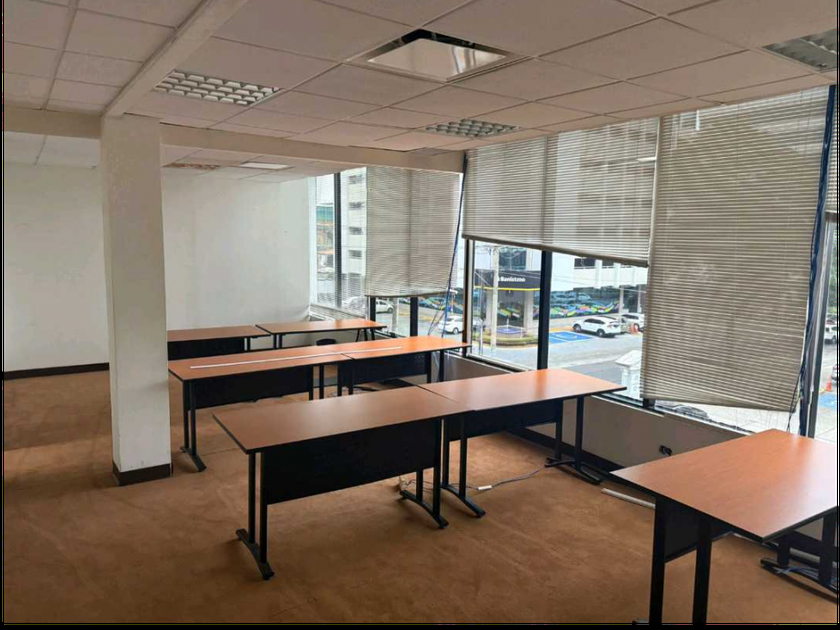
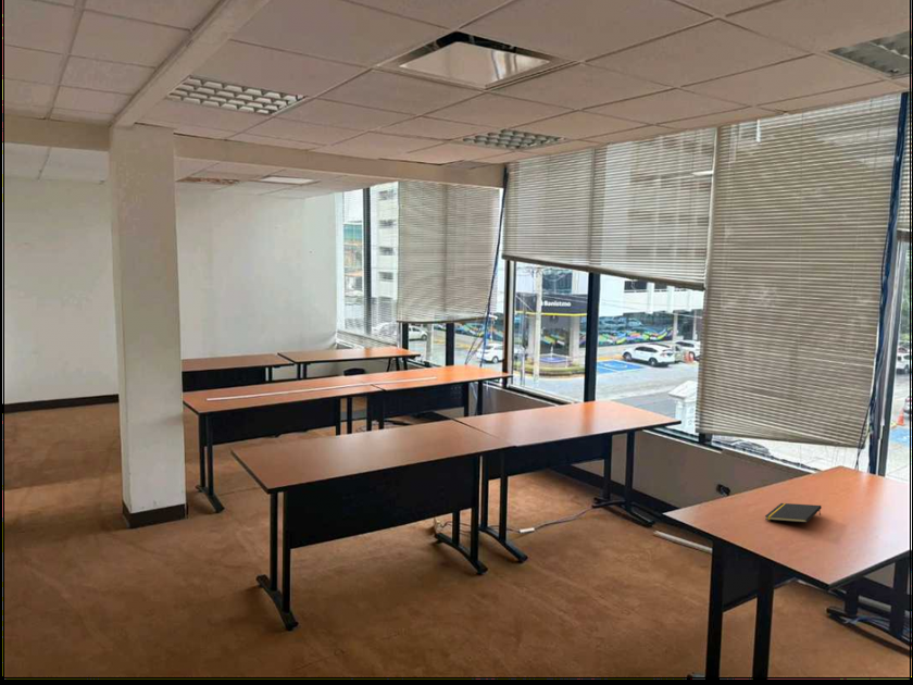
+ notepad (792, 512)
